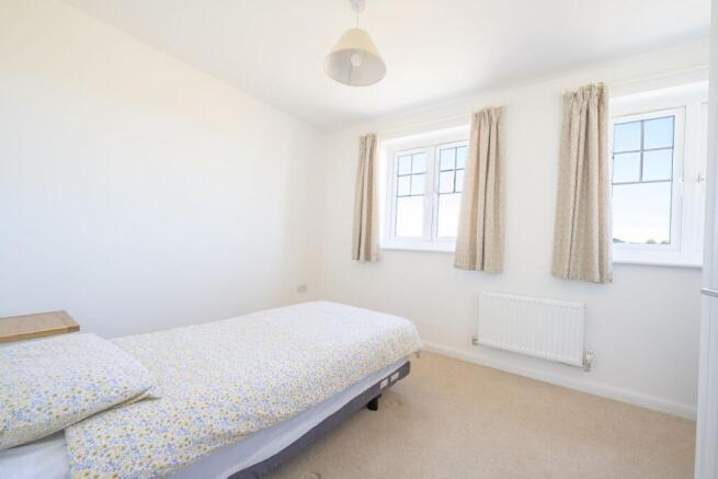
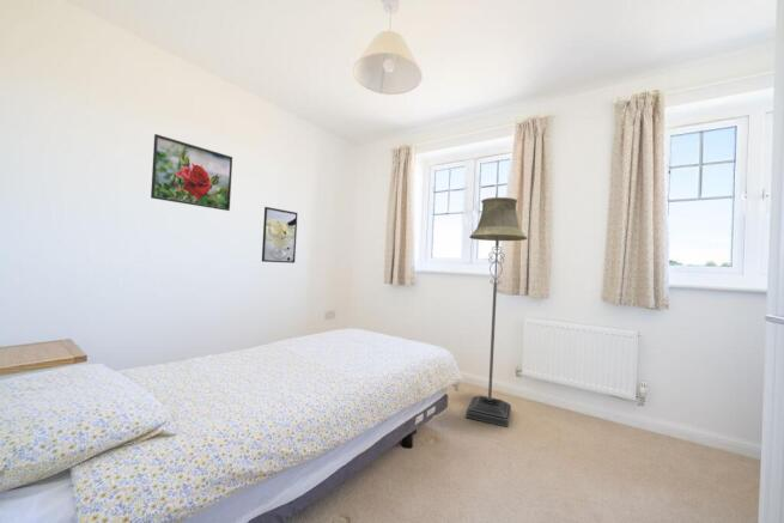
+ floor lamp (493, 306)
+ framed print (195, 175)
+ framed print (280, 236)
